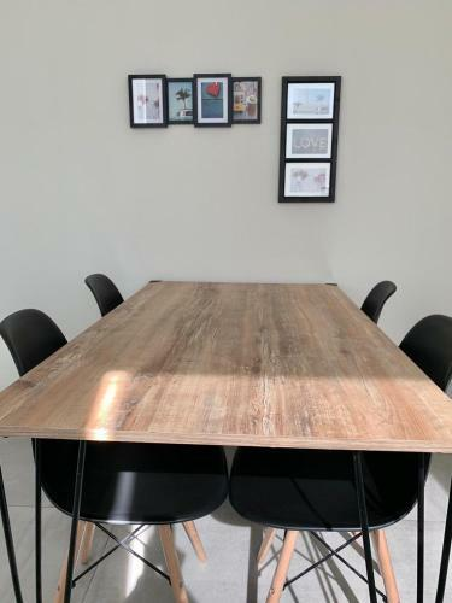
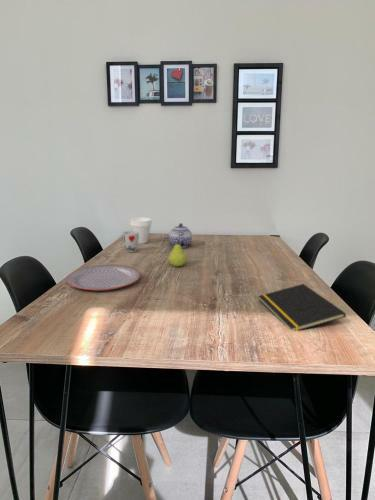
+ fruit (177, 253)
+ plate (104, 278)
+ cup (131, 241)
+ notepad (298, 305)
+ teapot (180, 234)
+ cup (141, 230)
